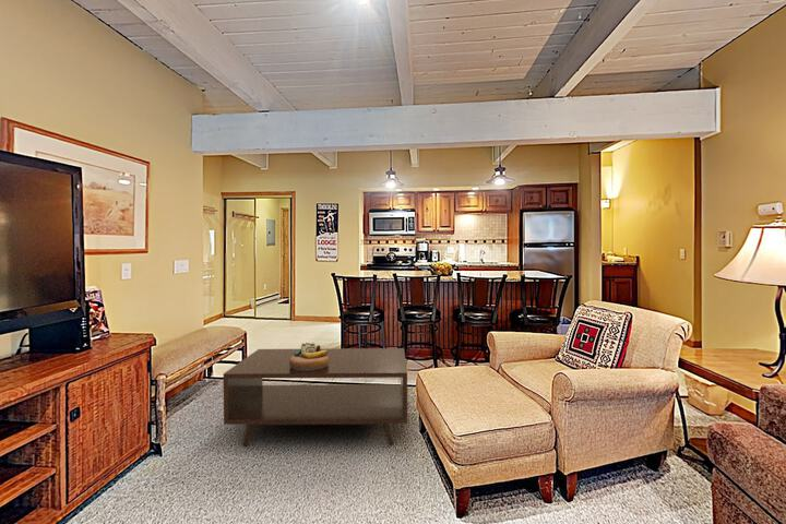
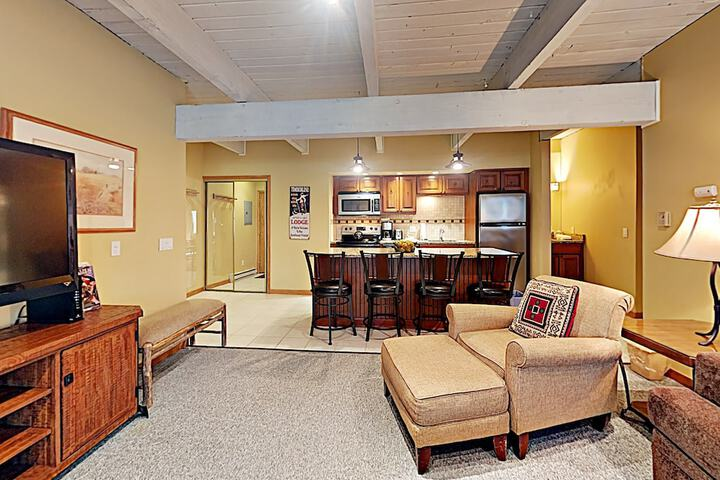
- decorative bowl (309, 353)
- coffee table (324, 393)
